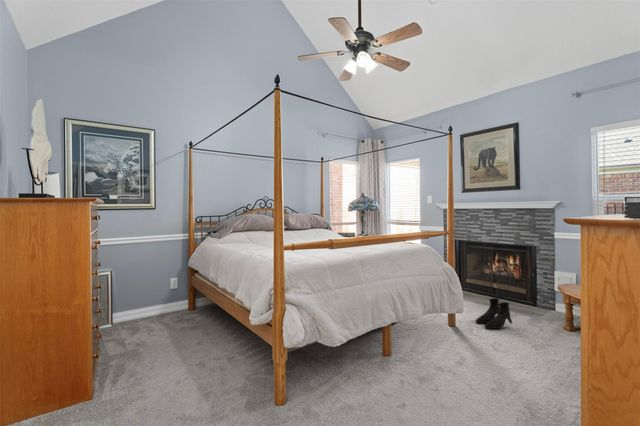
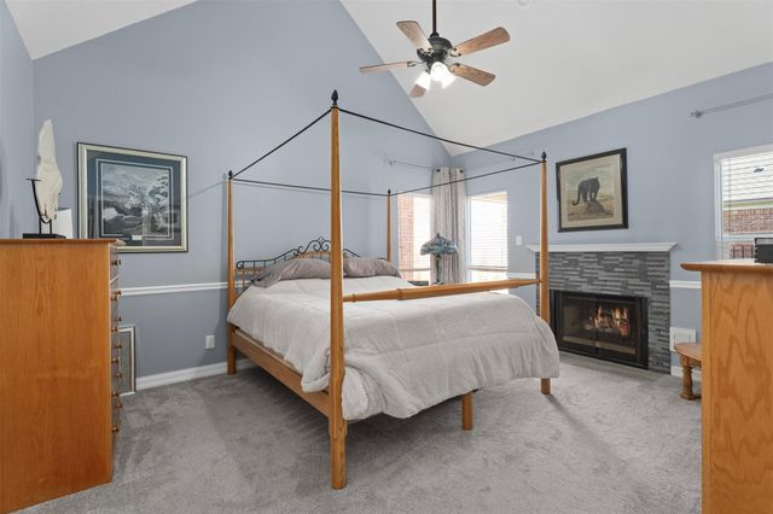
- boots (493, 312)
